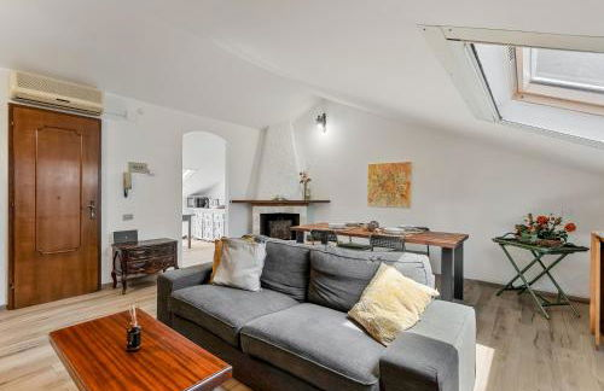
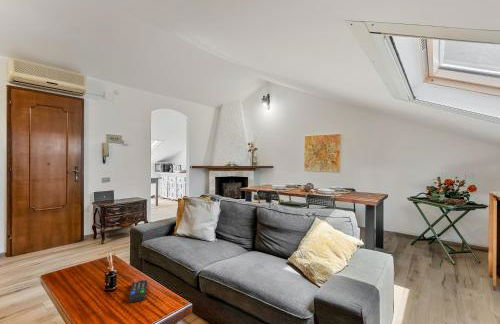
+ remote control (138, 290)
